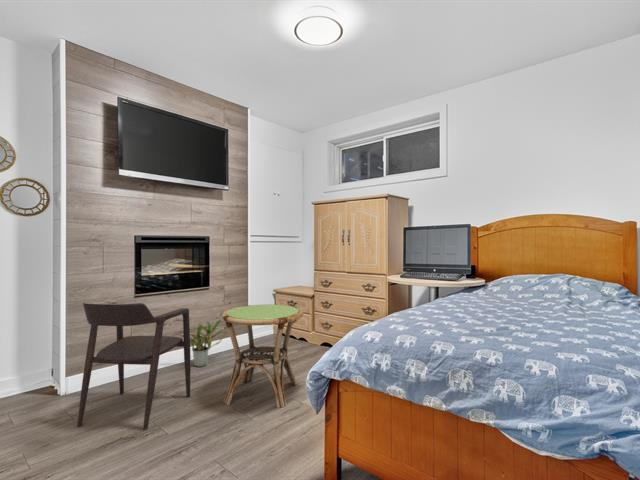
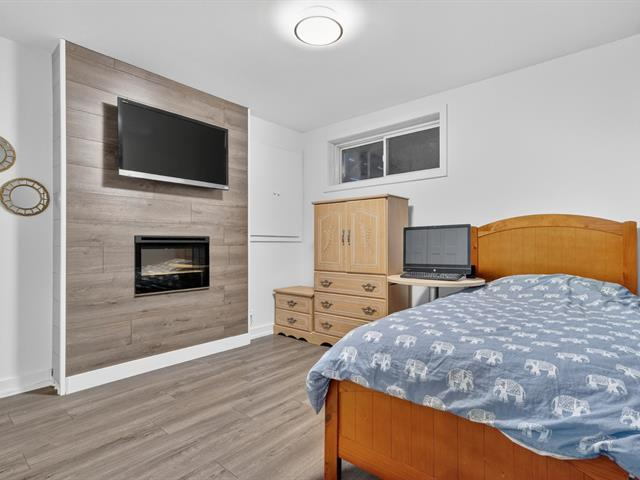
- side table (263, 351)
- armchair (133, 354)
- potted plant (205, 343)
